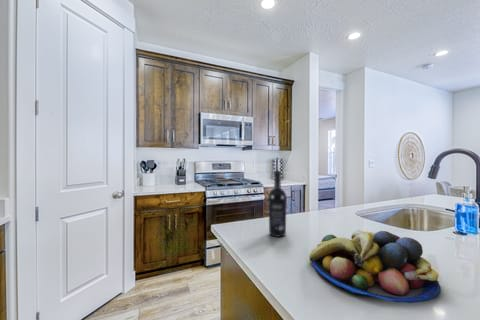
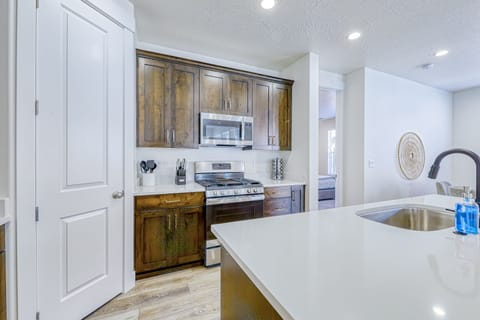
- fruit bowl (368, 250)
- wine bottle (277, 202)
